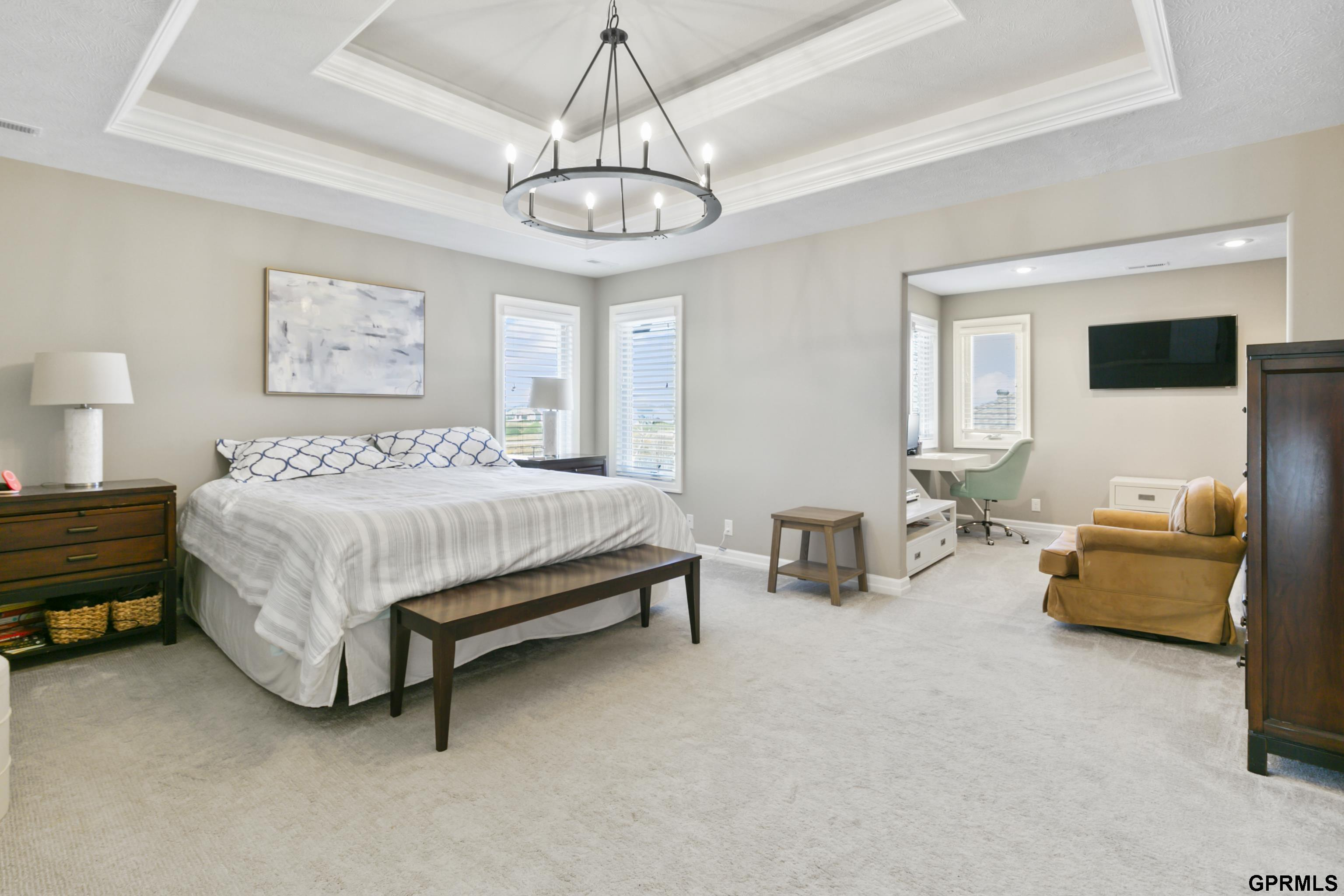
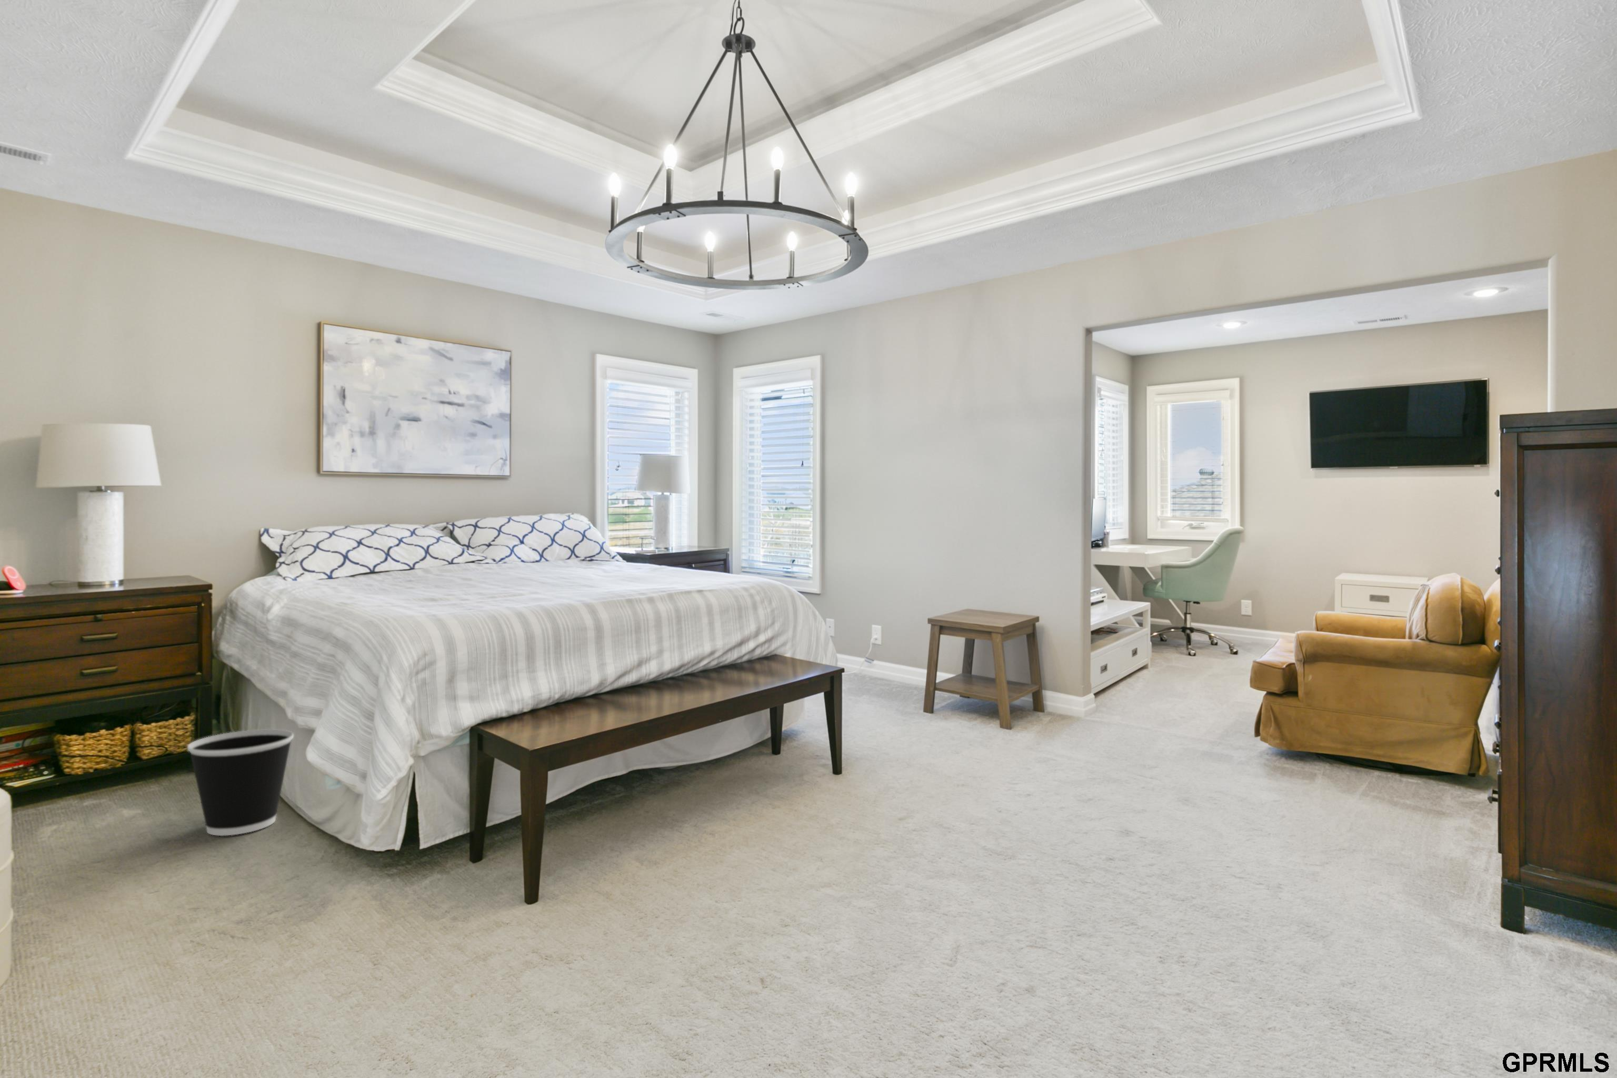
+ wastebasket (242, 782)
